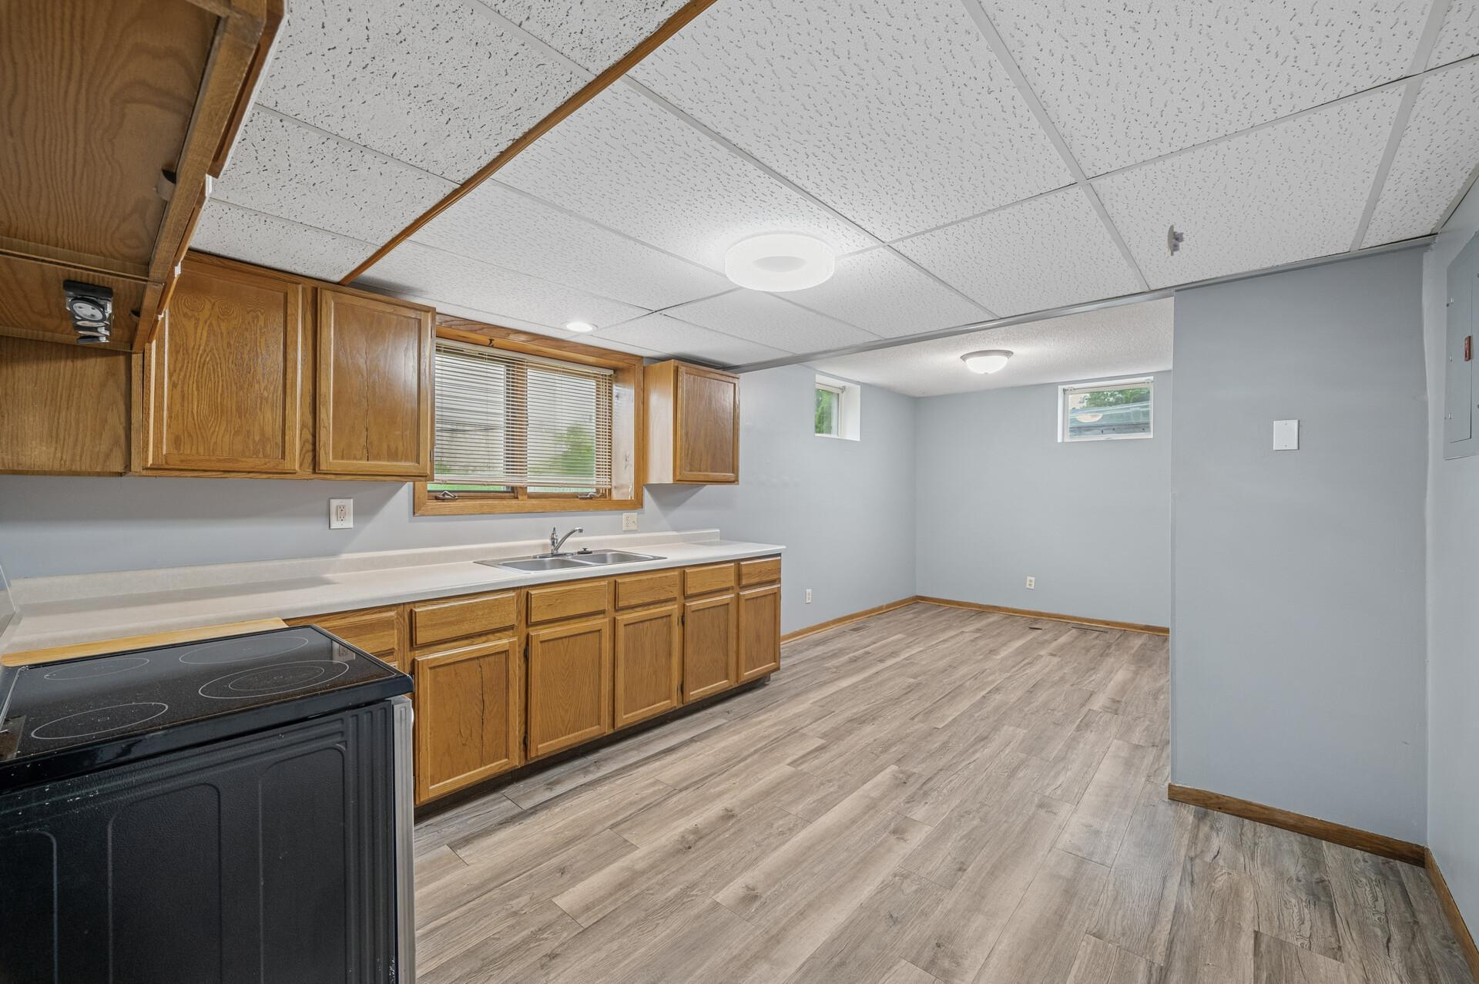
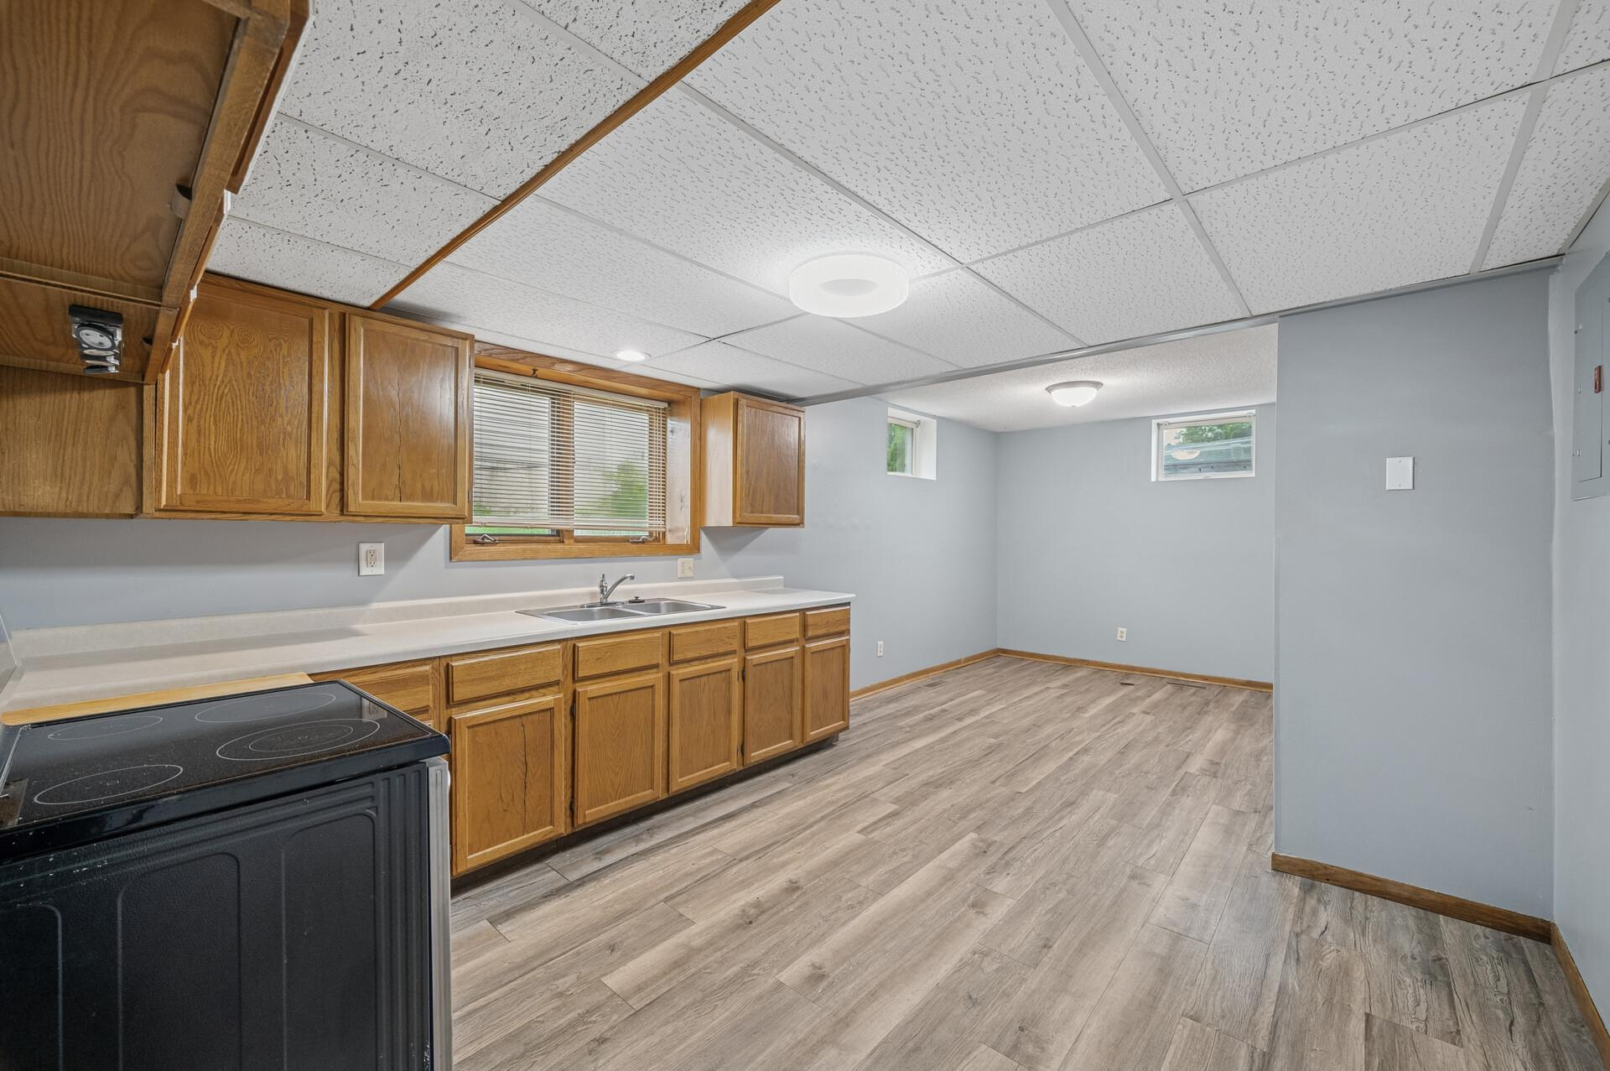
- smoke detector (1176, 237)
